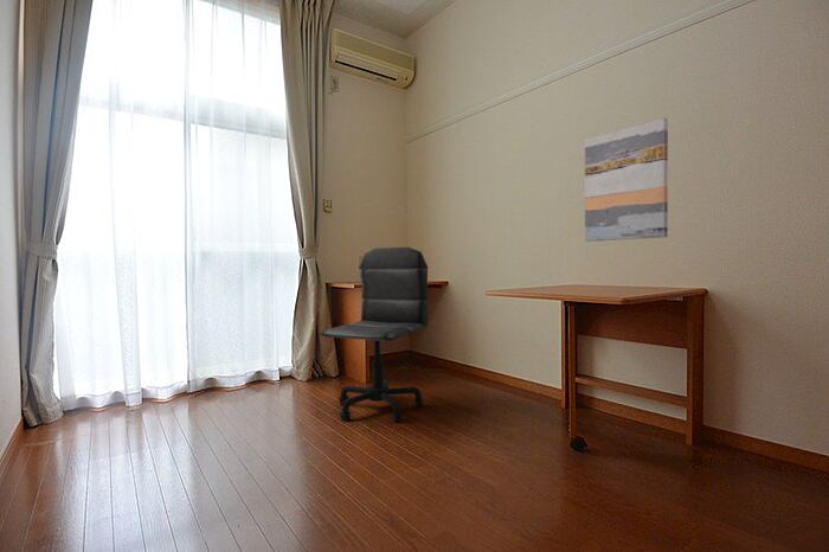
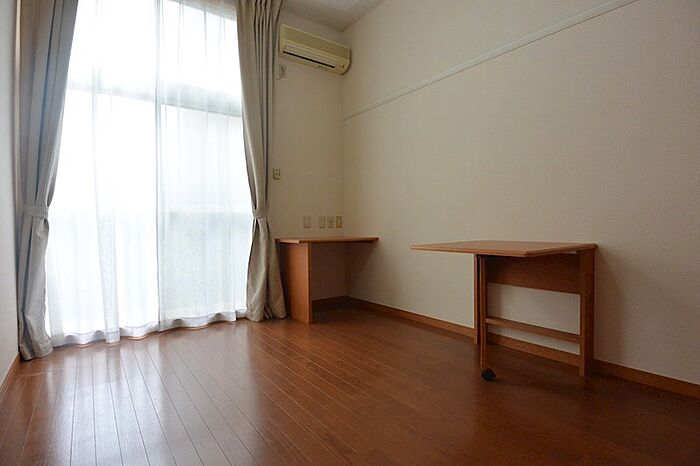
- wall art (623, 184)
- office chair (377, 328)
